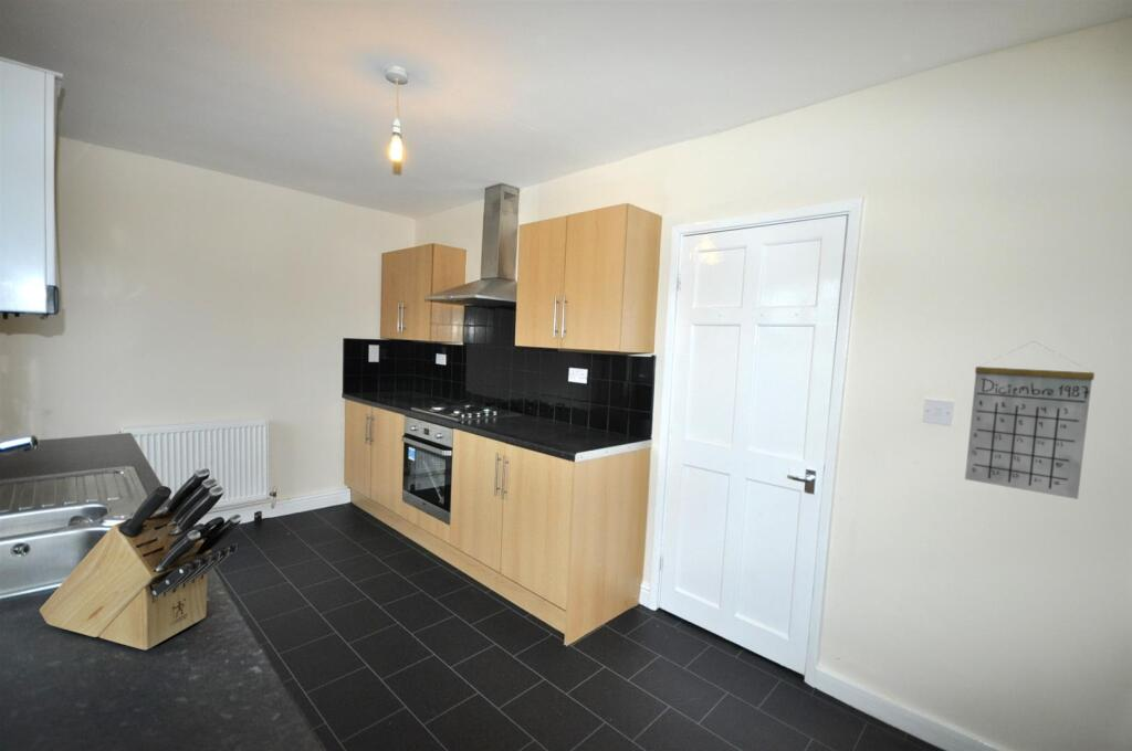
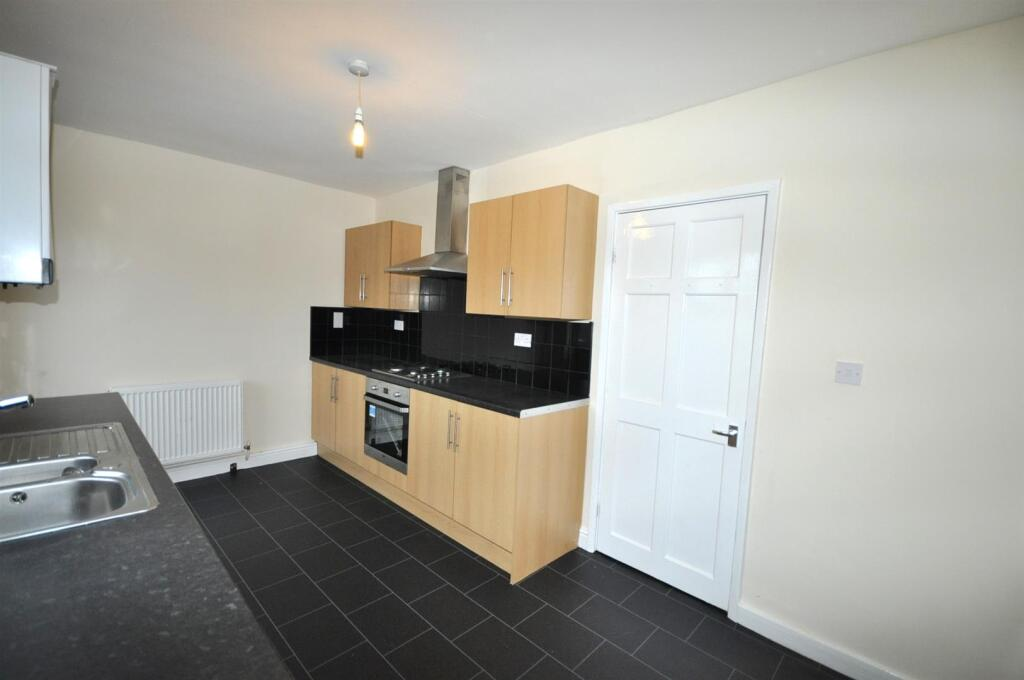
- knife block (143, 546)
- calendar (1026, 415)
